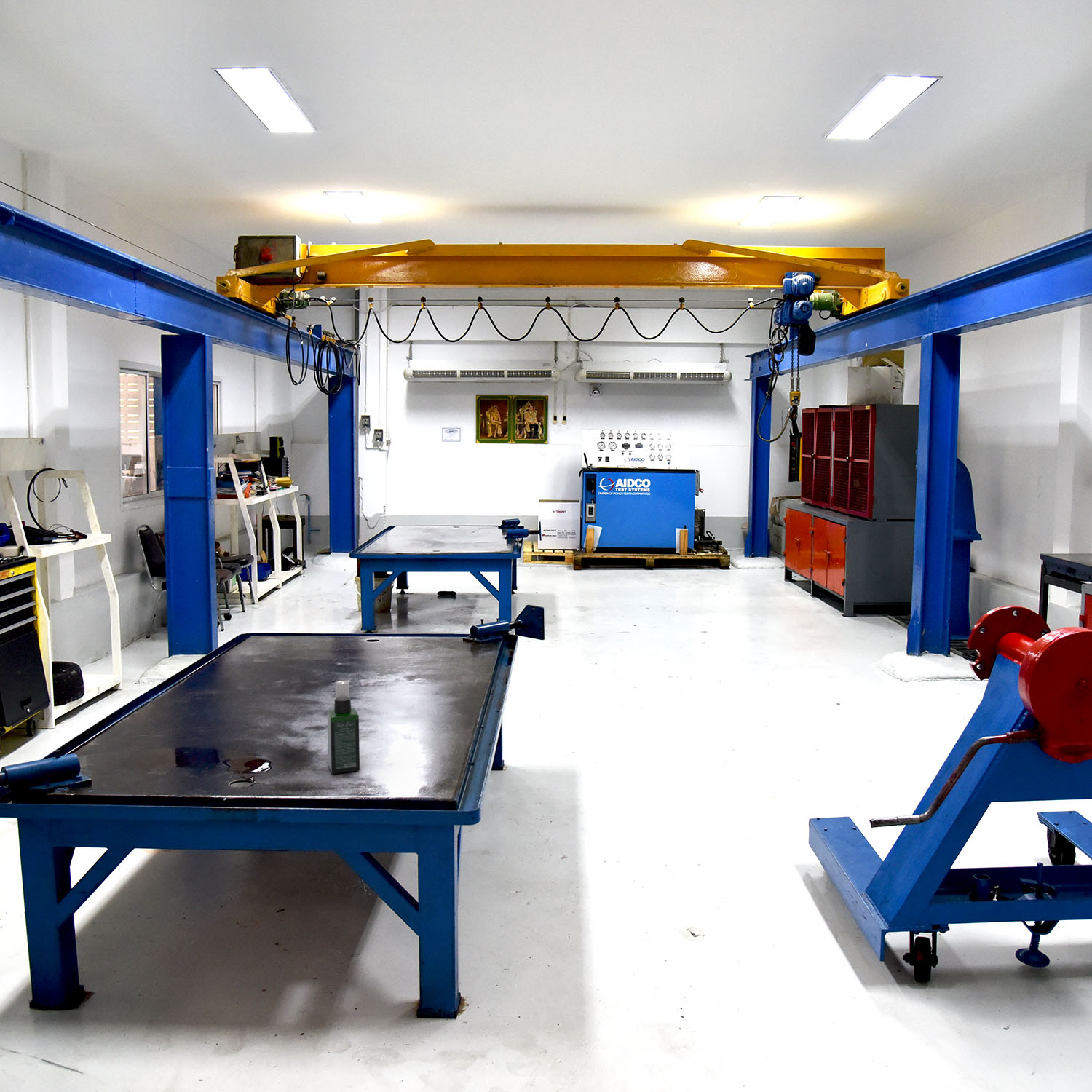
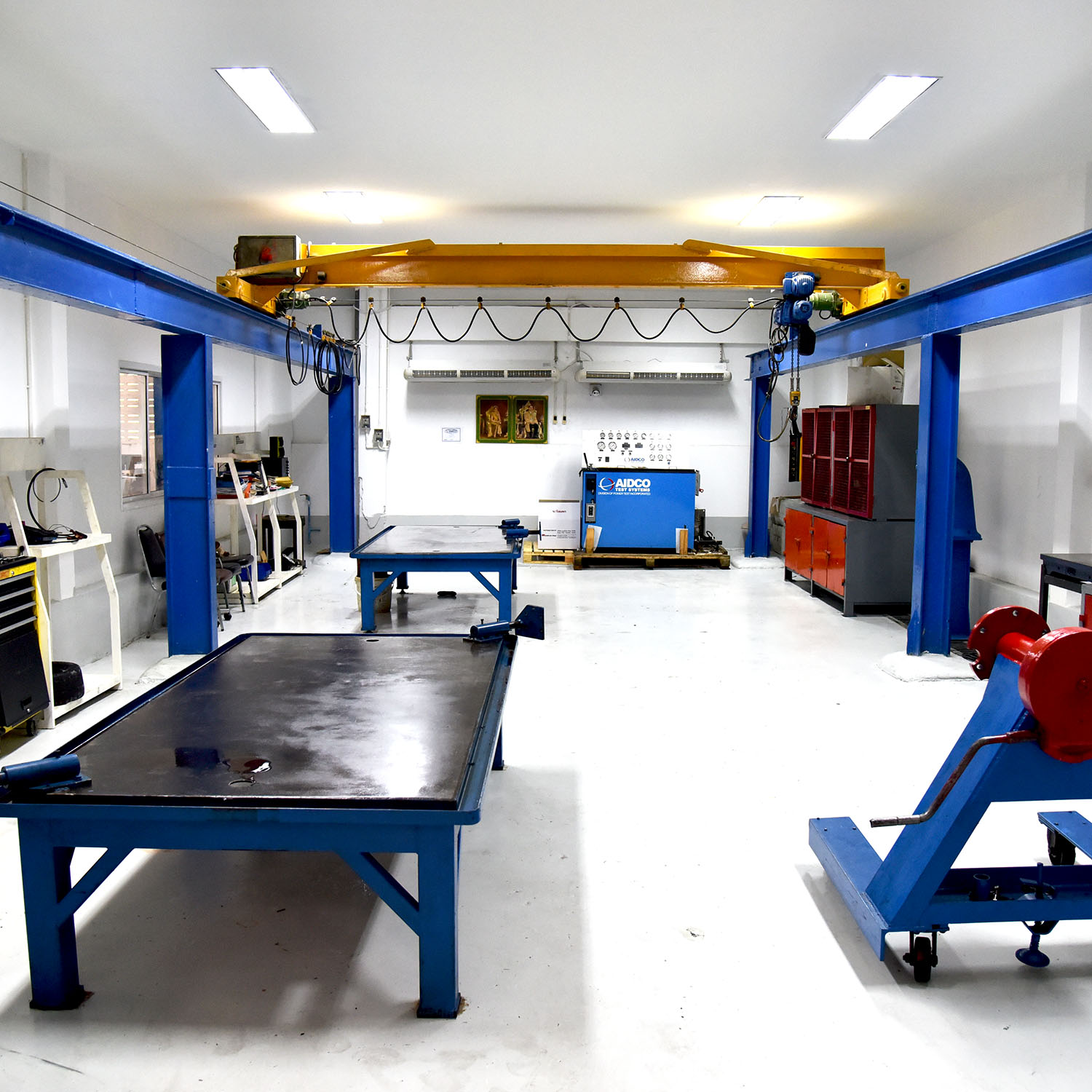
- spray bottle (343, 725)
